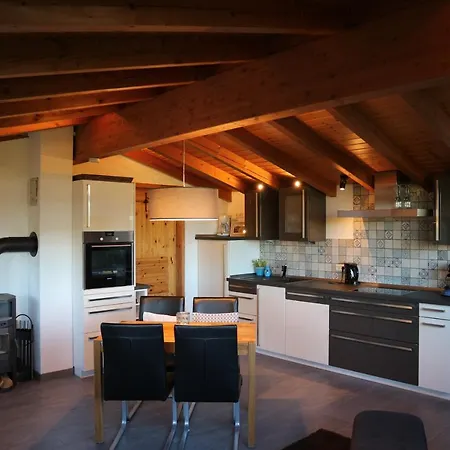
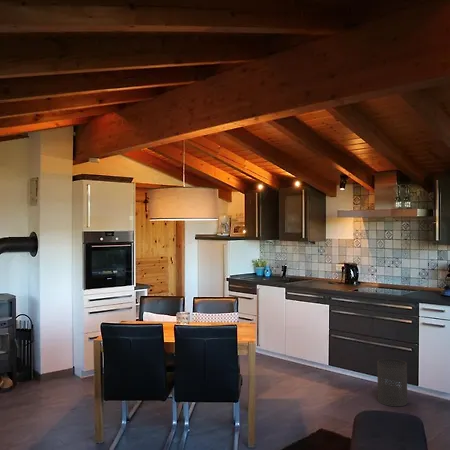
+ trash can (392, 381)
